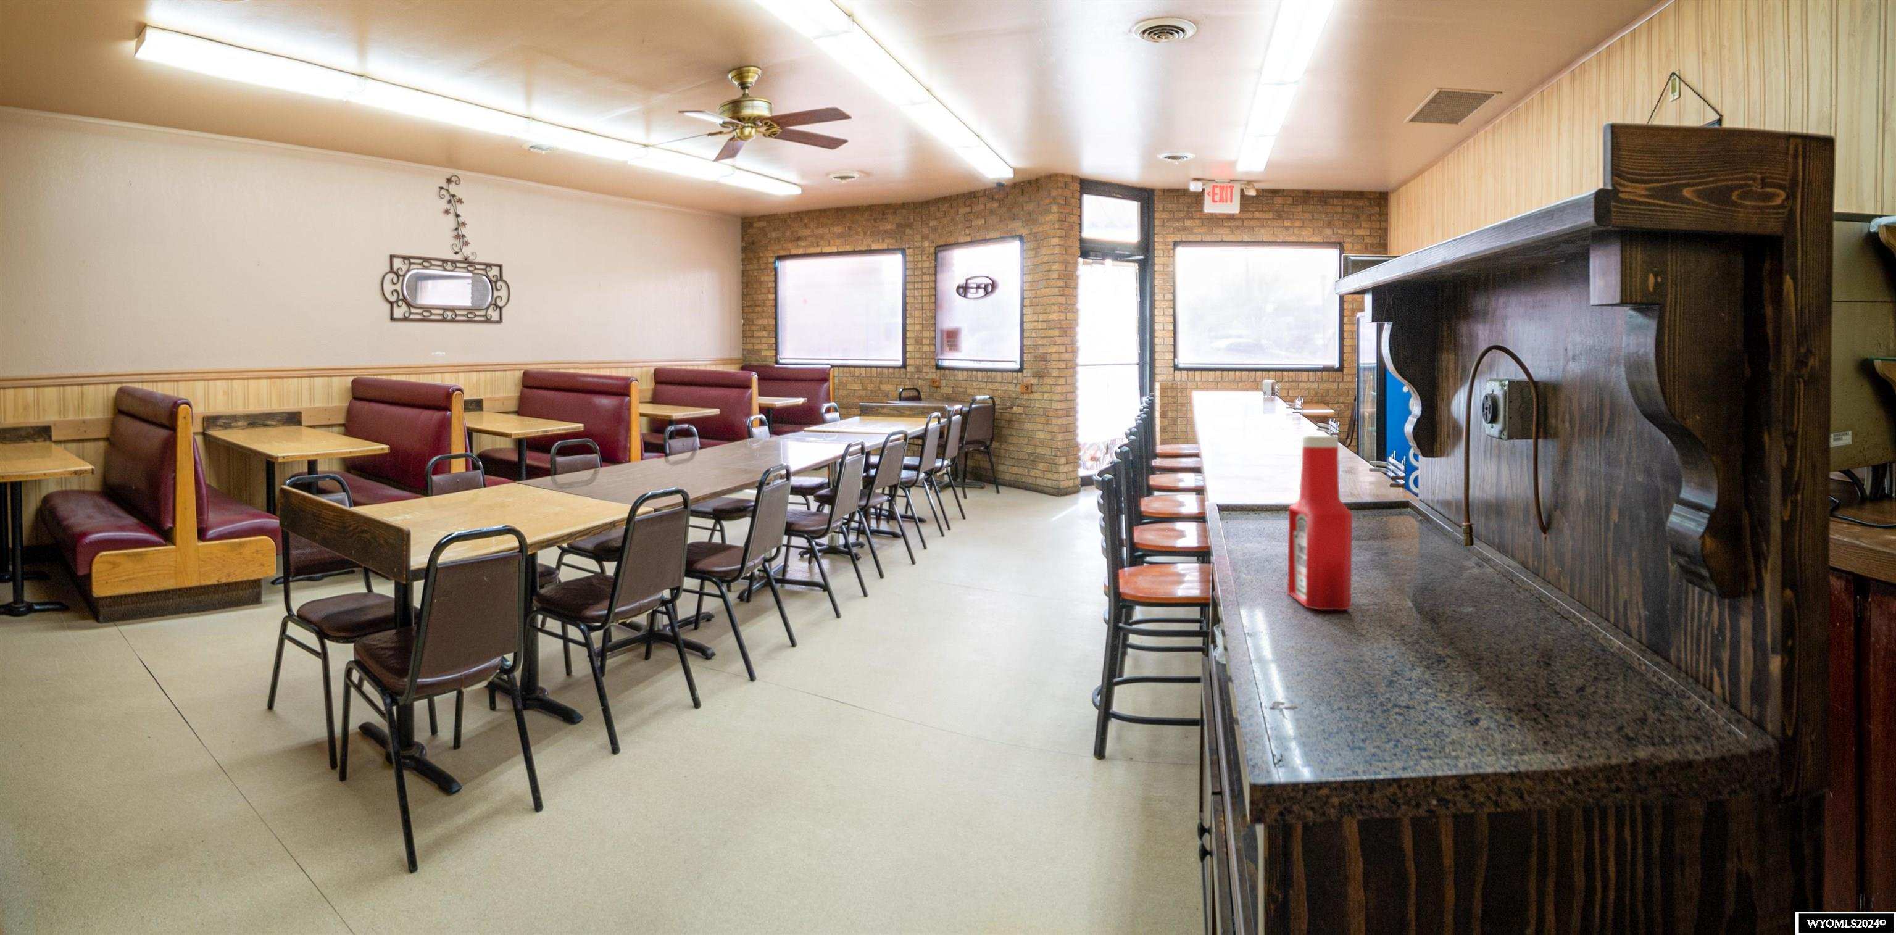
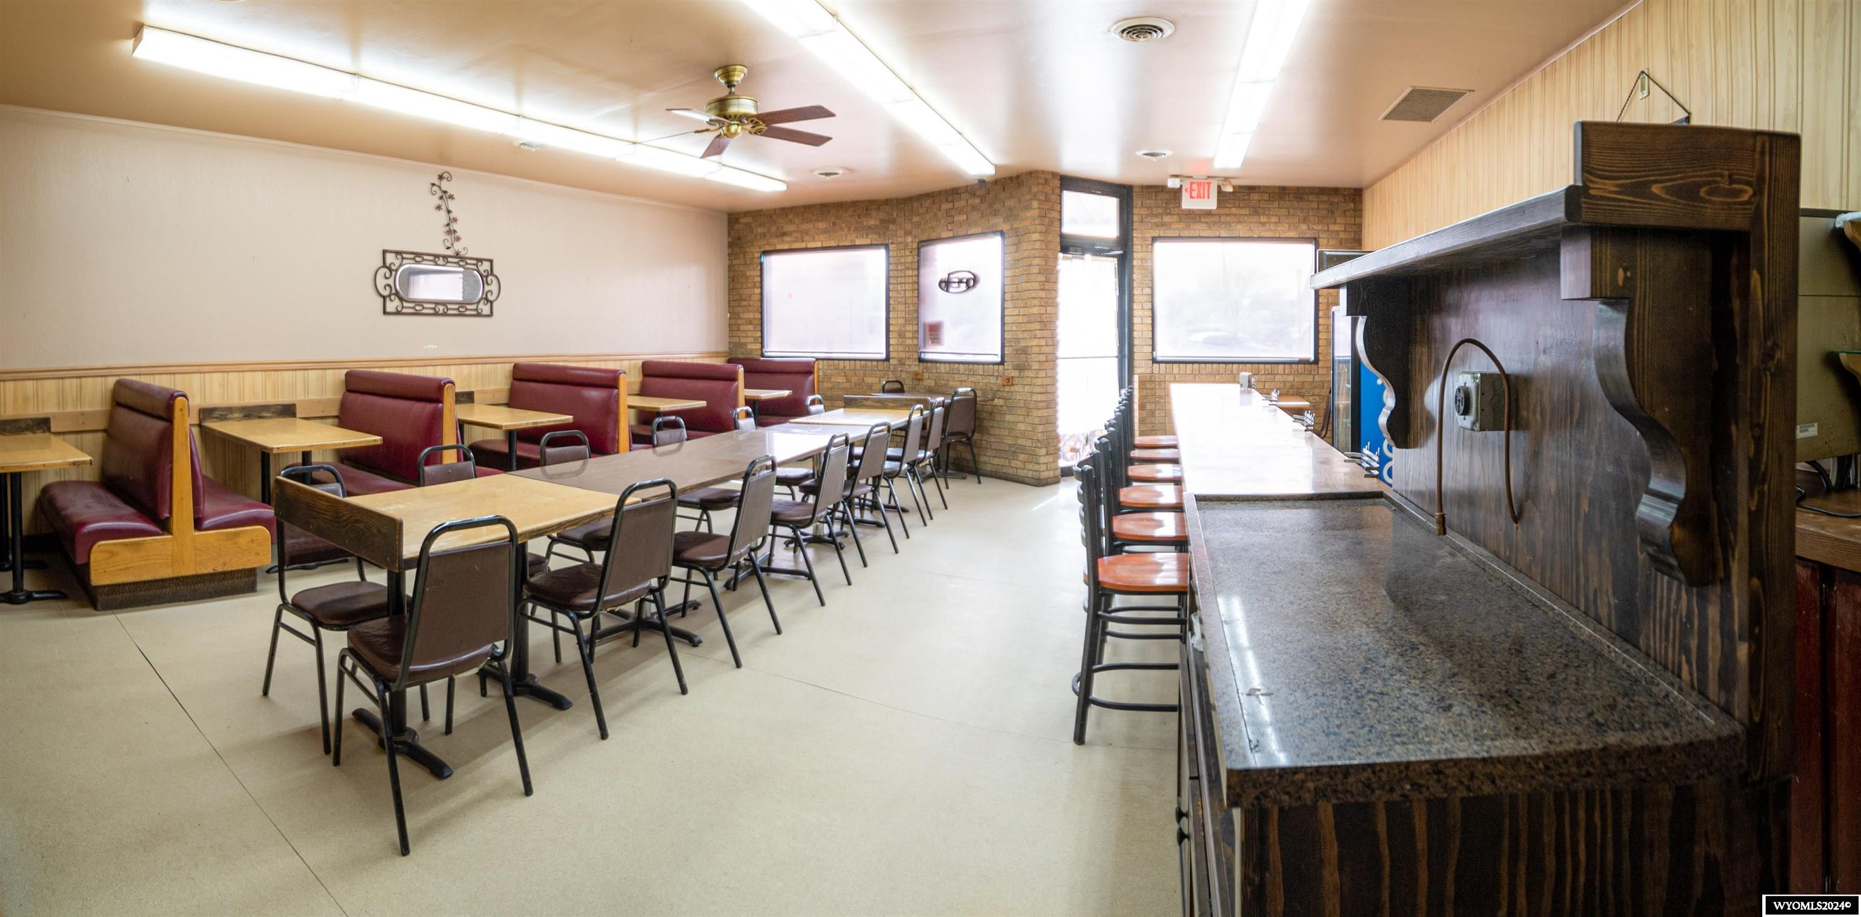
- soap bottle (1319, 519)
